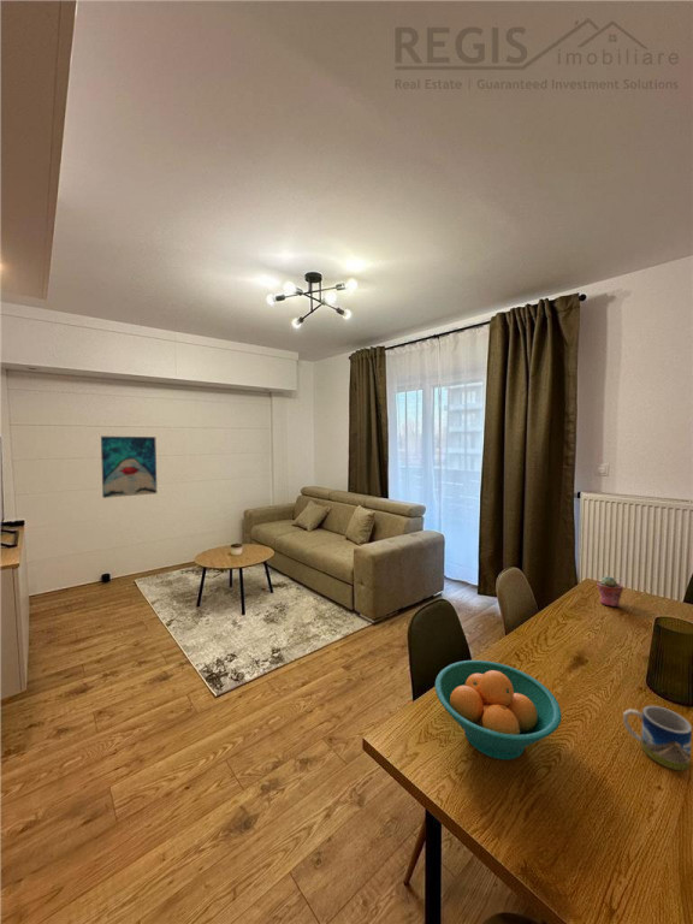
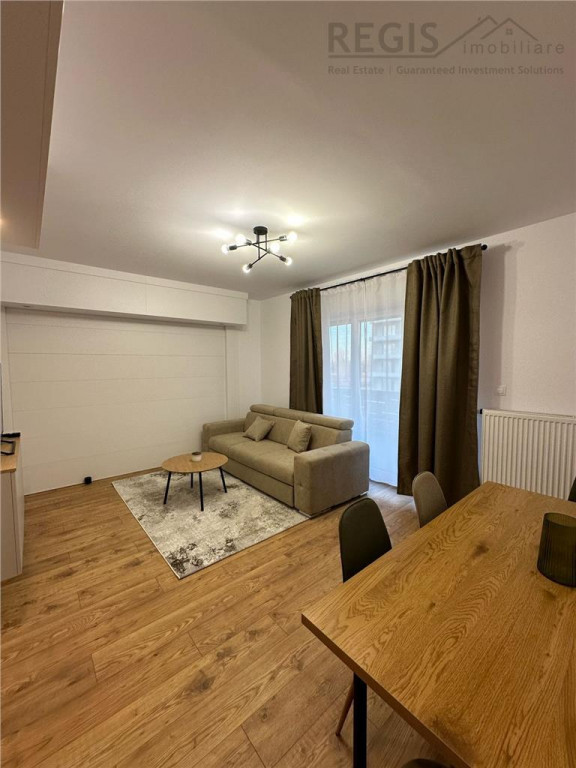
- fruit bowl (493, 705)
- potted succulent (609, 590)
- wall art (130, 466)
- mug (656, 733)
